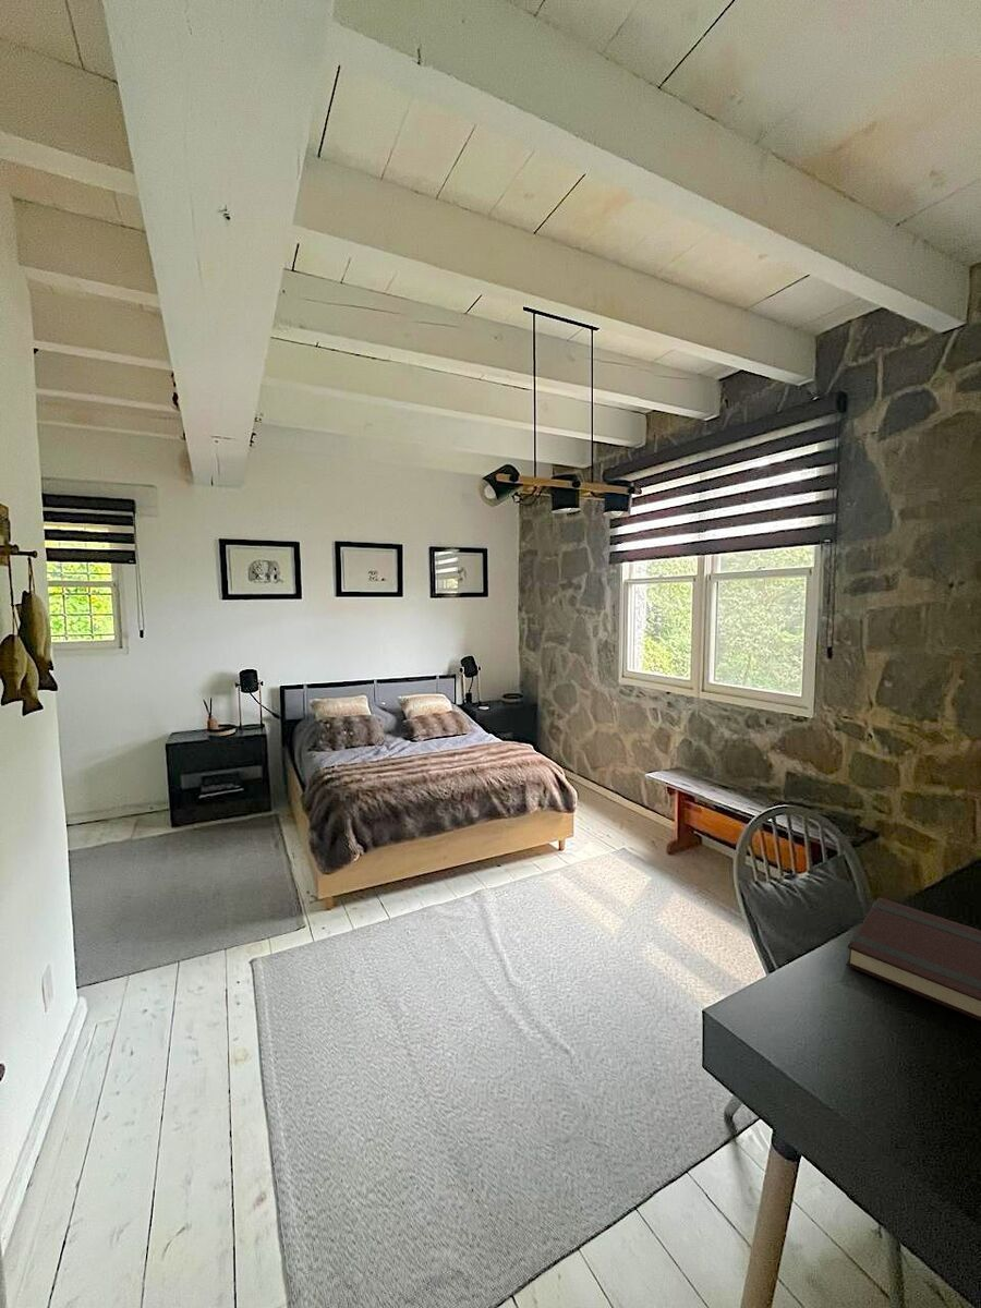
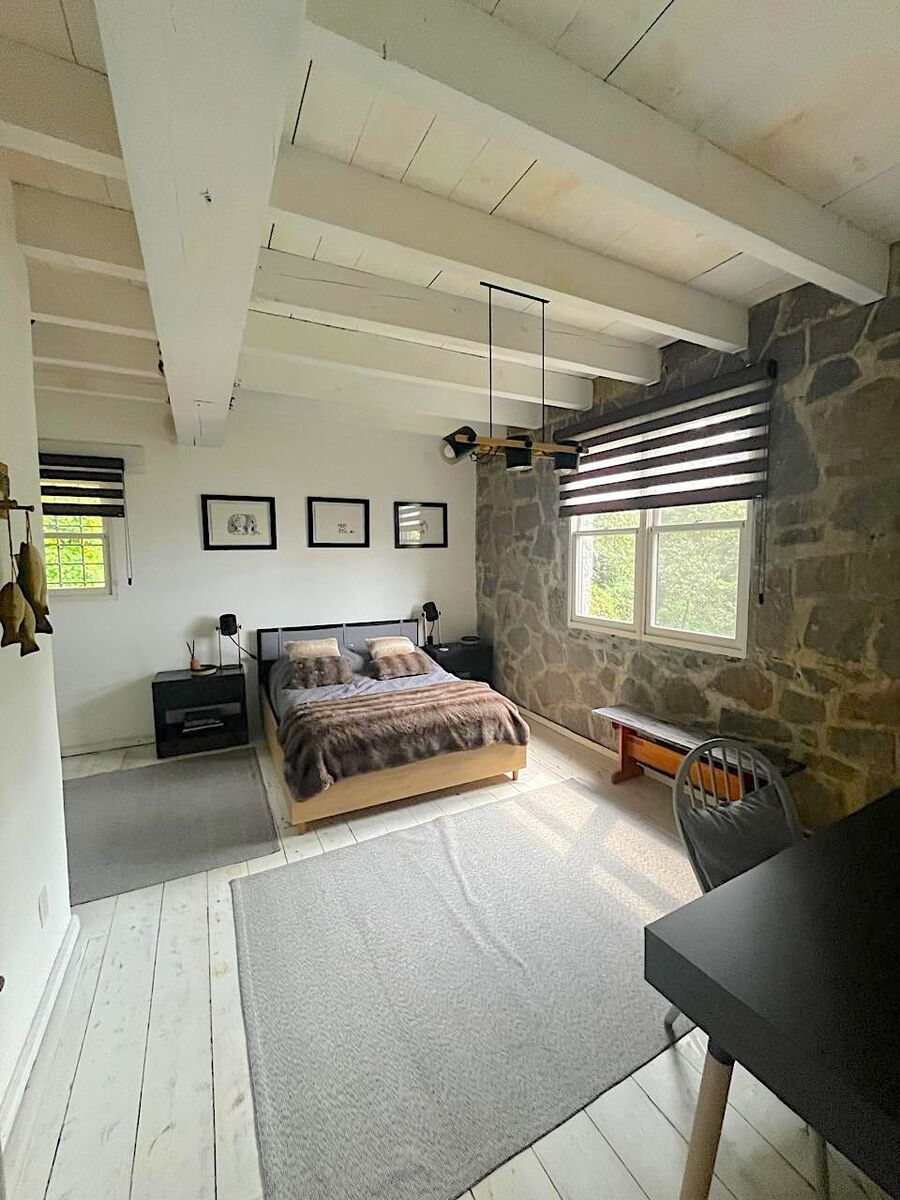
- book (927, 950)
